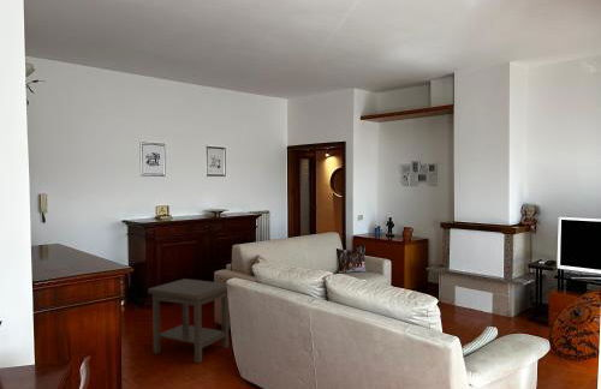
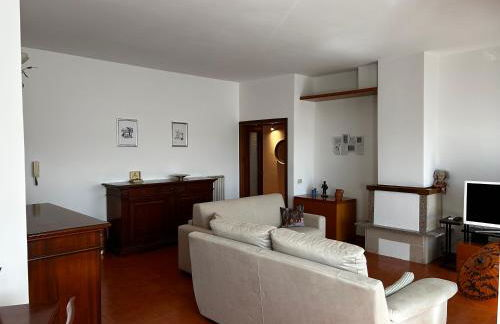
- side table (188, 318)
